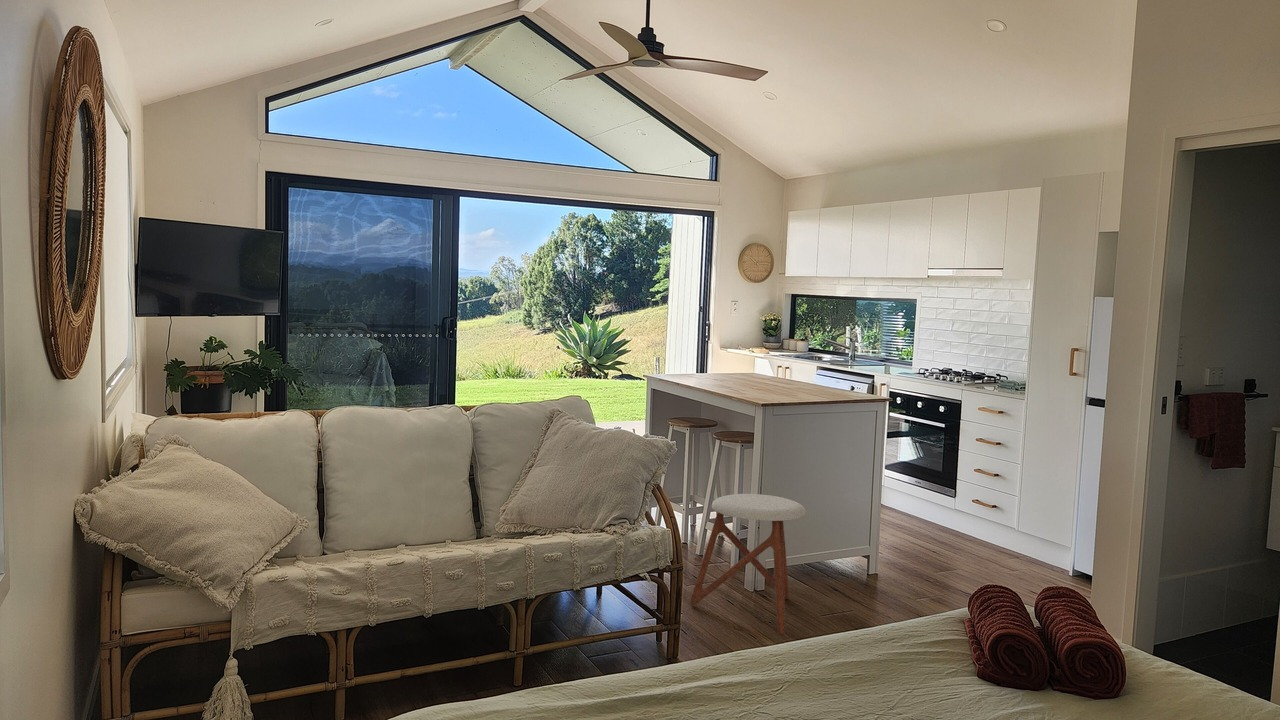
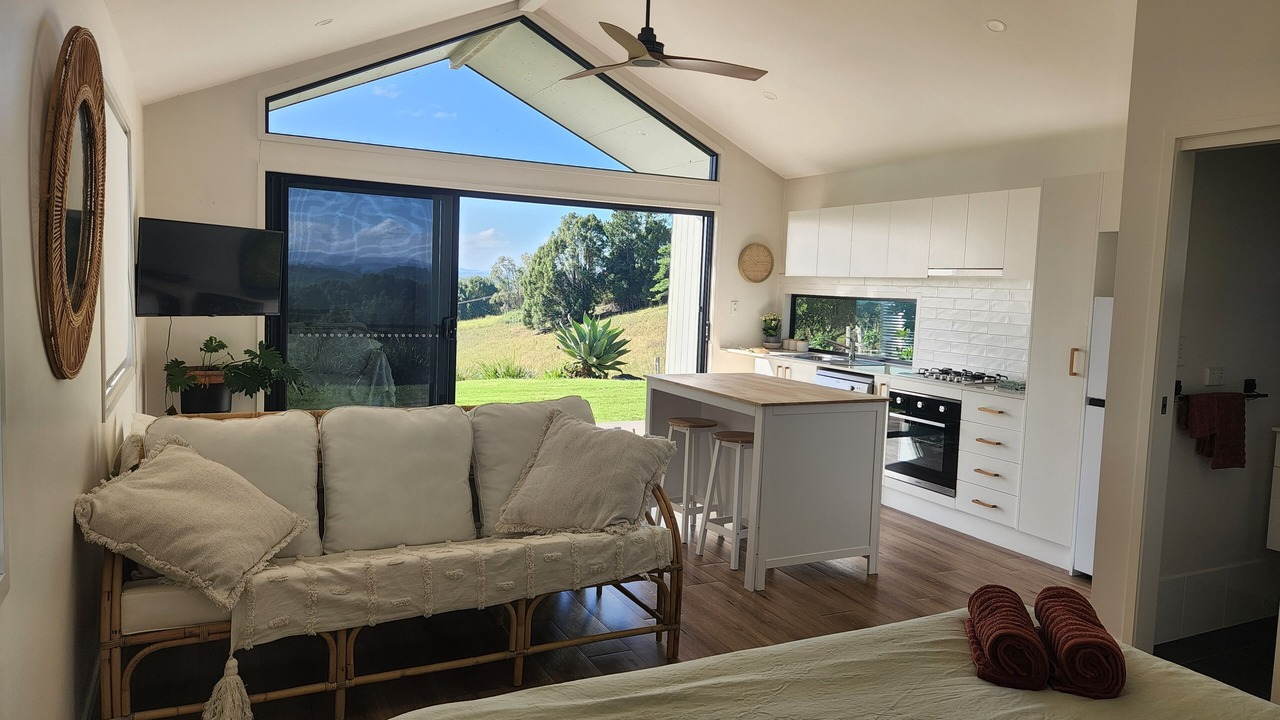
- stool (758, 561)
